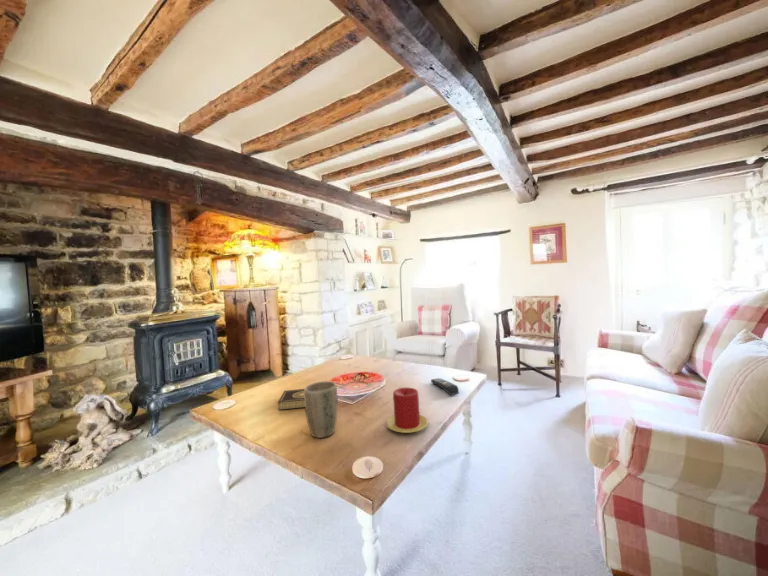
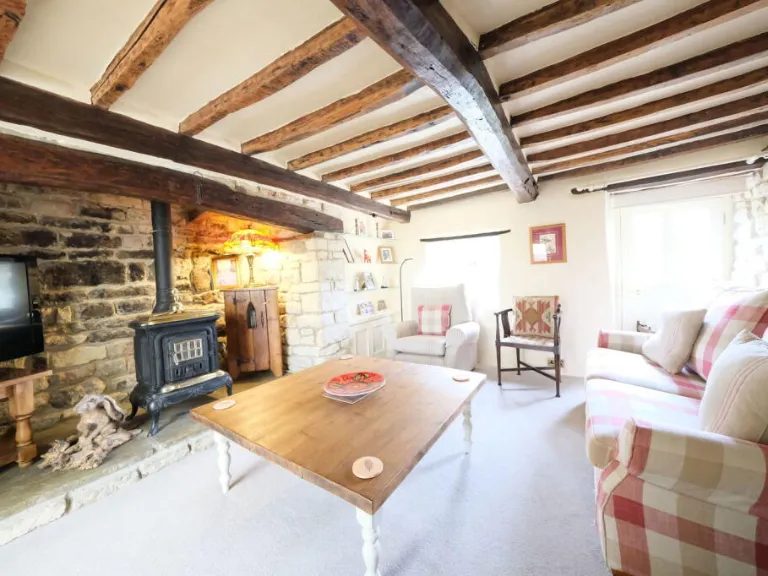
- candle (406, 408)
- remote control (444, 384)
- plant pot (322, 409)
- book (303, 397)
